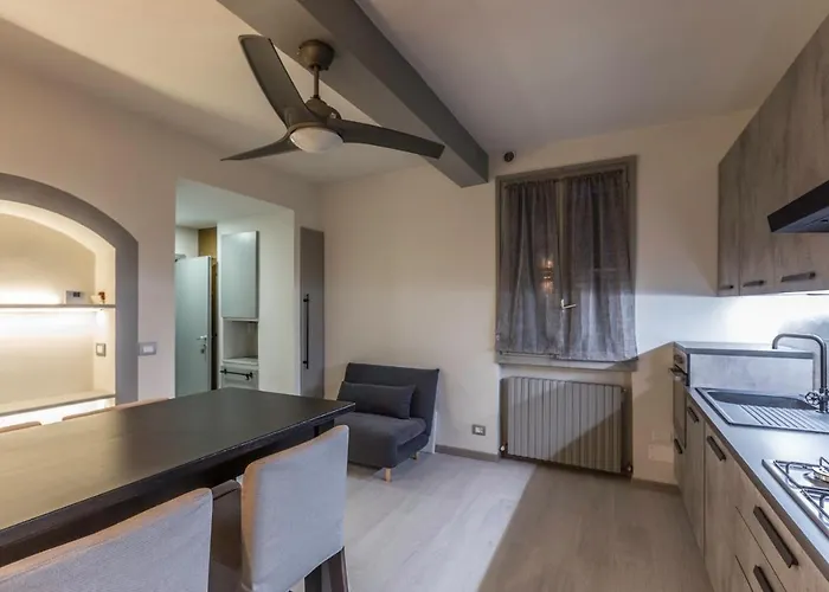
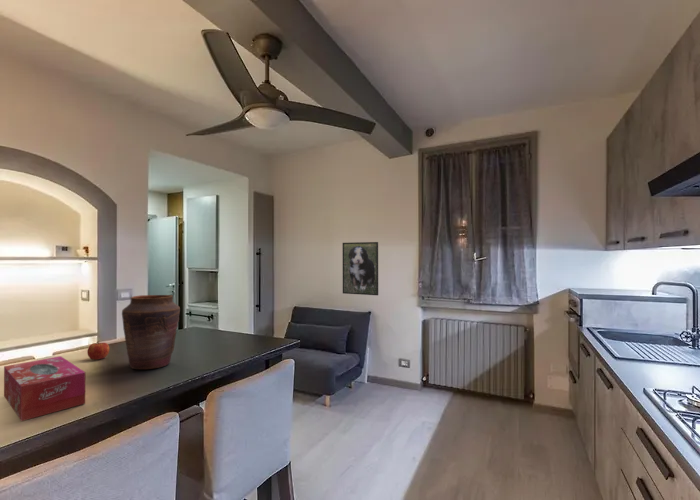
+ fruit (98, 349)
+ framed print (360, 268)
+ vase (151, 330)
+ tissue box (43, 384)
